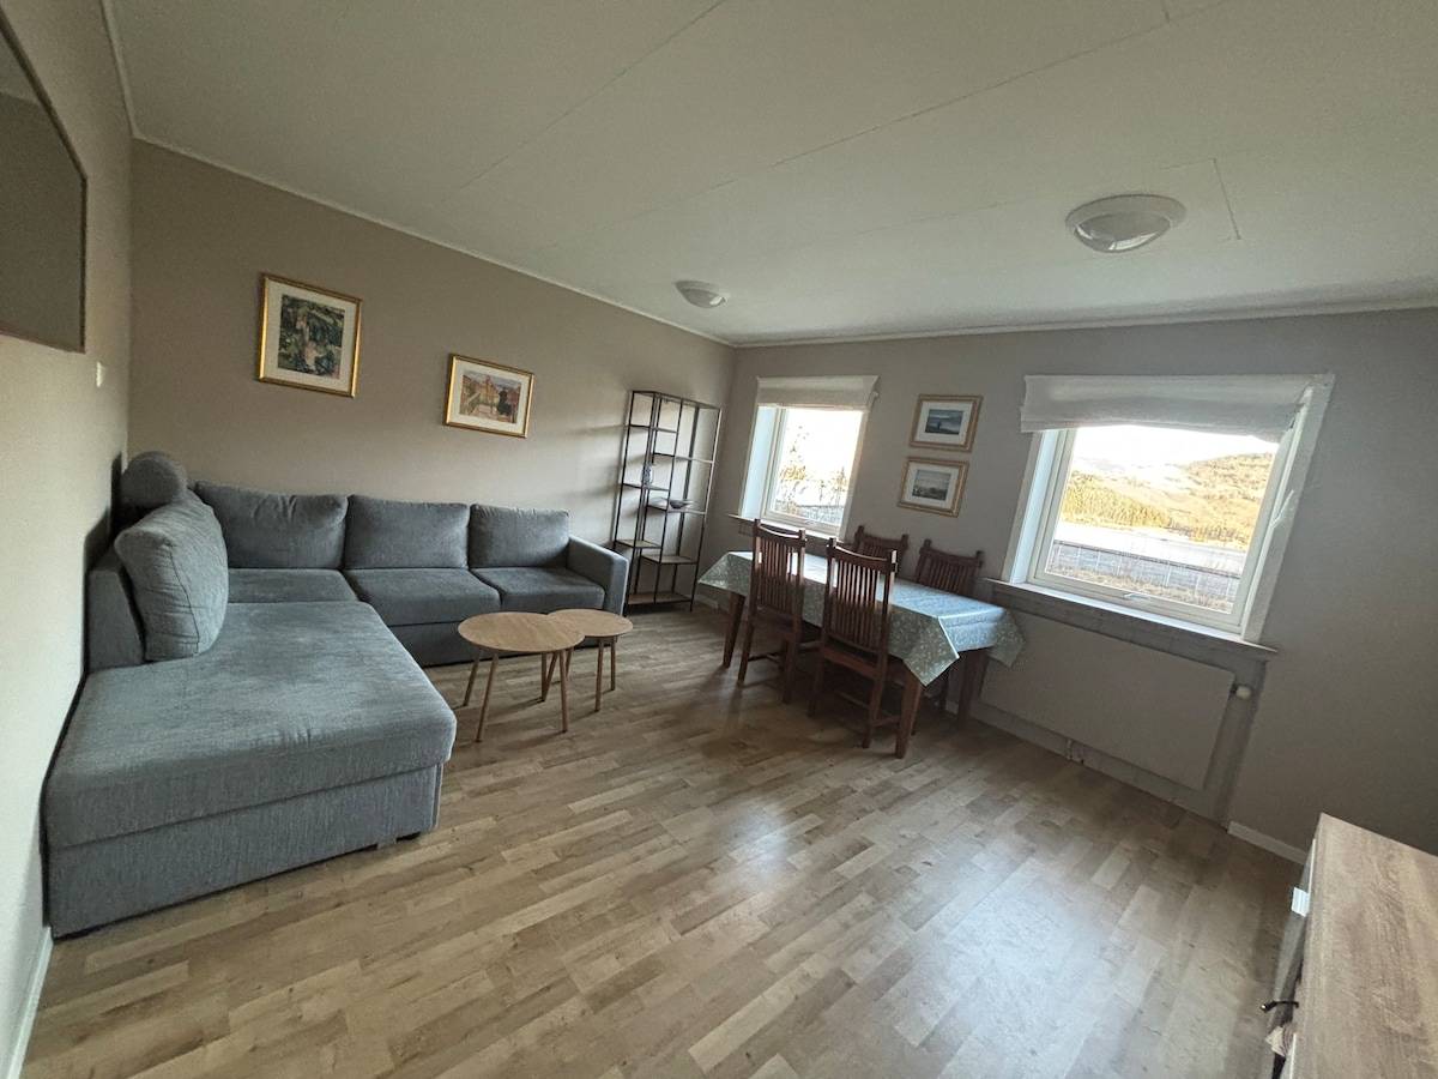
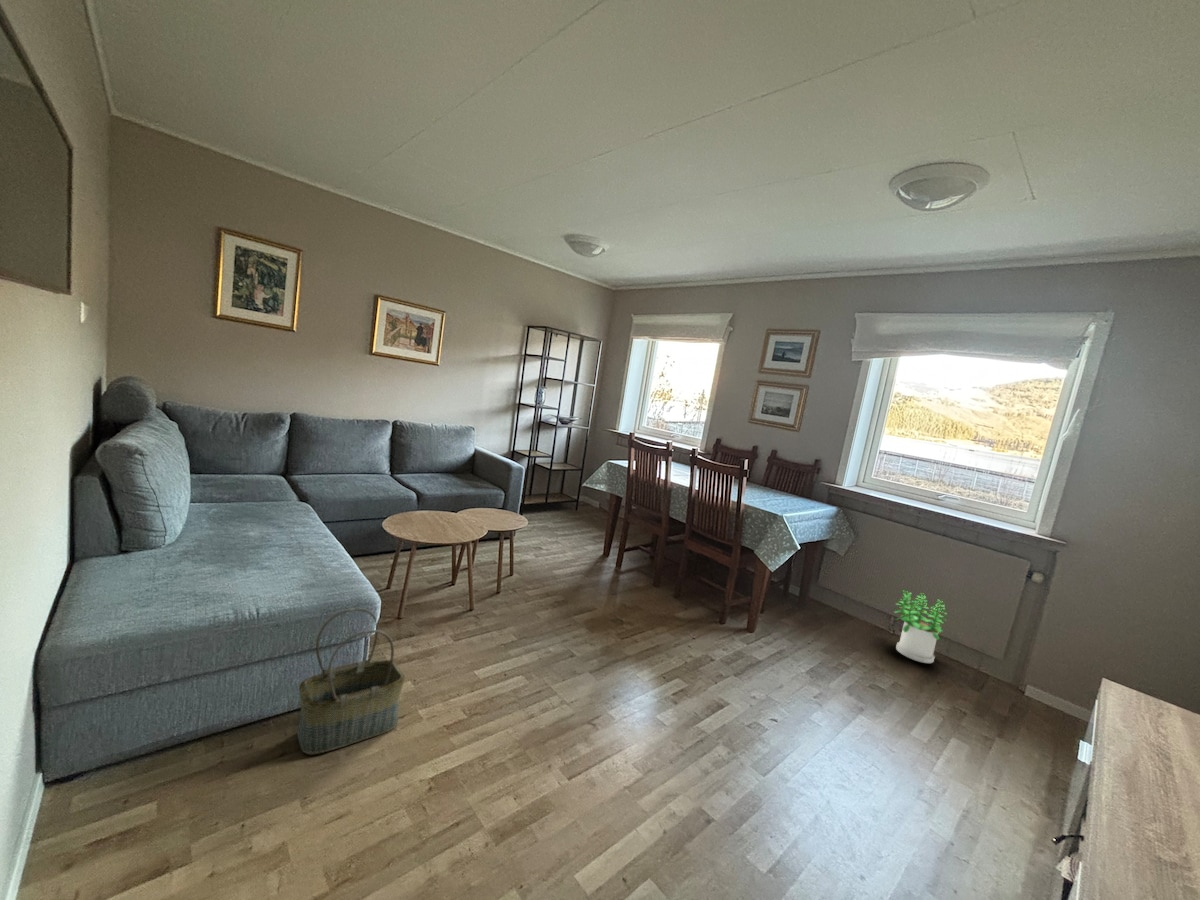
+ potted plant (916, 624)
+ basket (355, 674)
